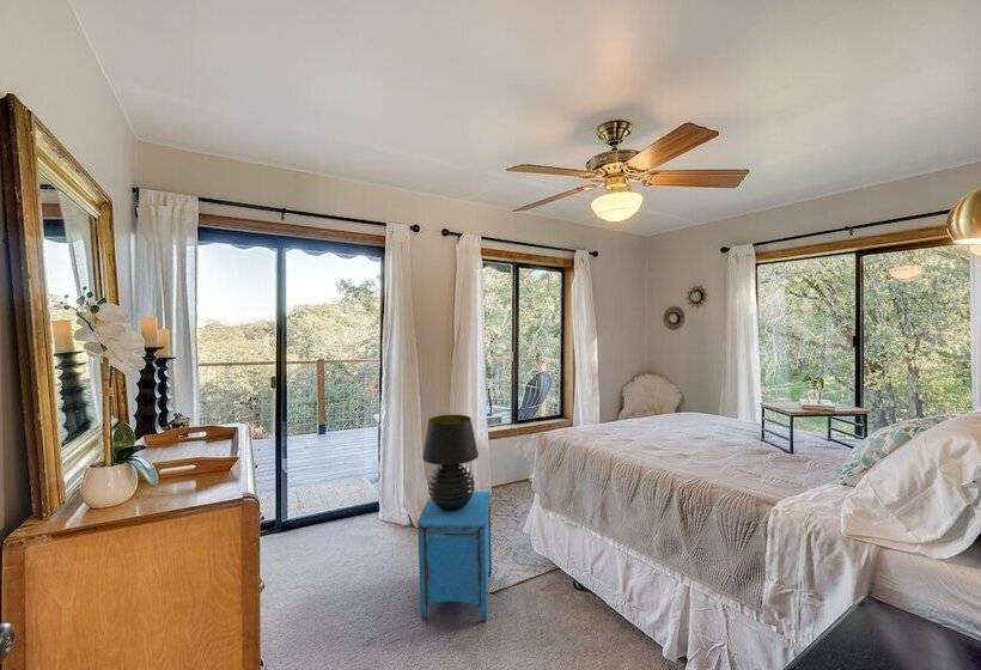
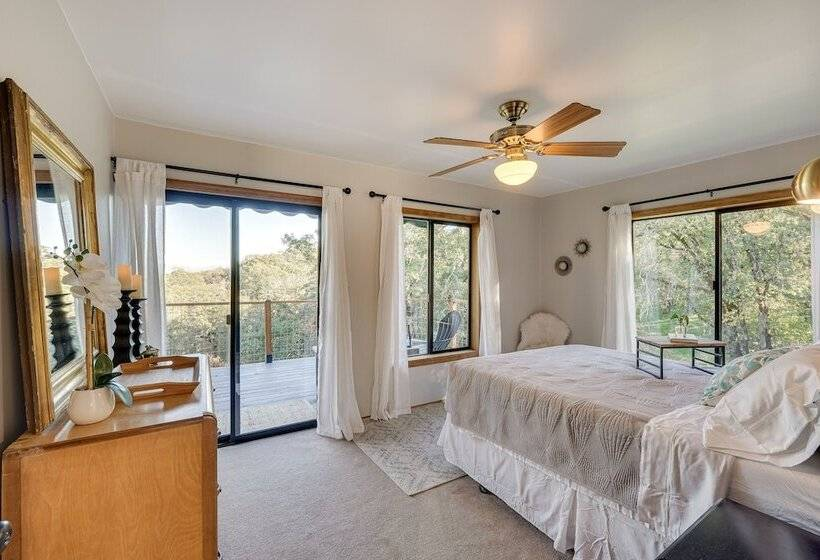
- table lamp (450, 462)
- nightstand (457, 552)
